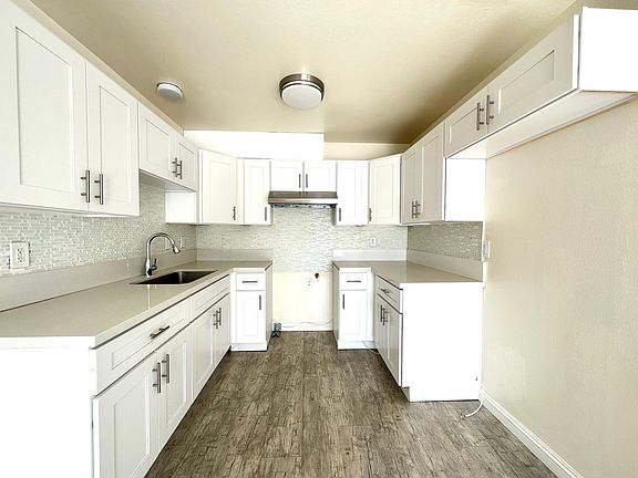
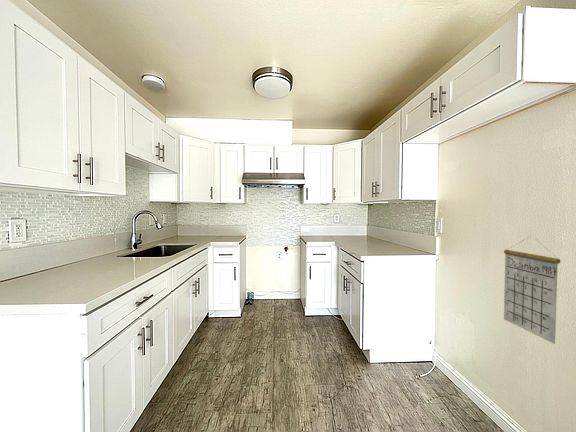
+ calendar (528, 283)
